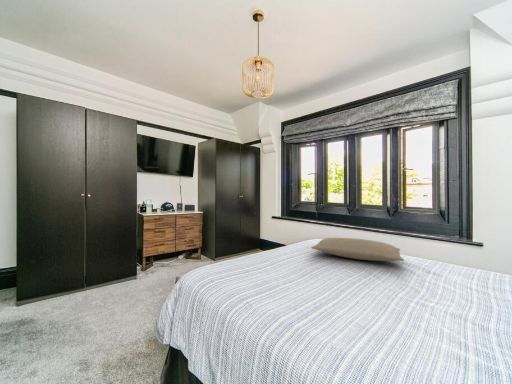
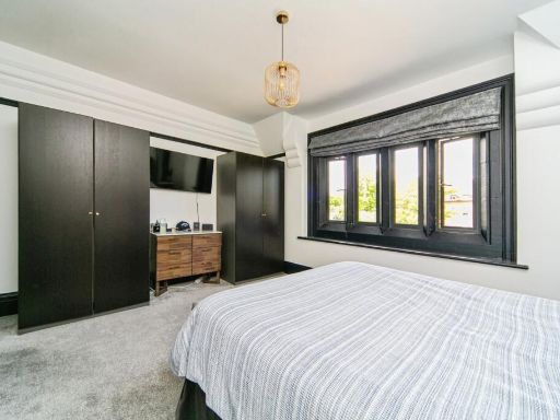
- pillow (355, 248)
